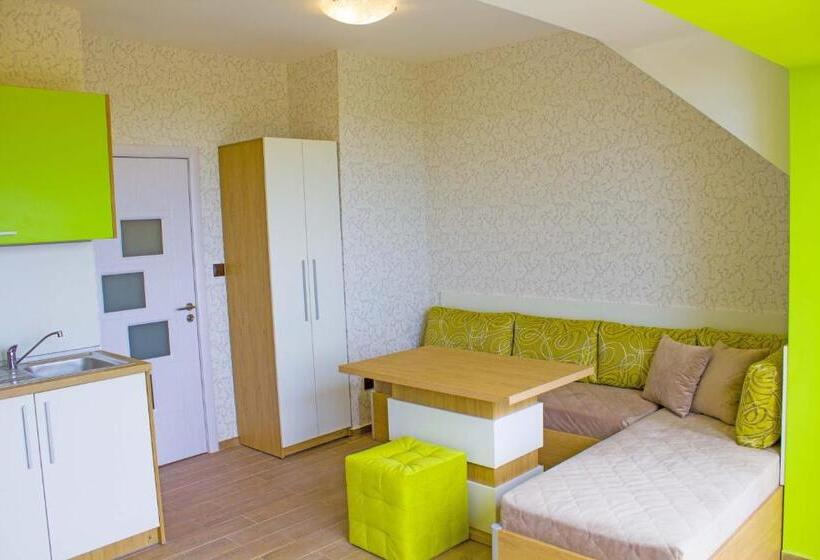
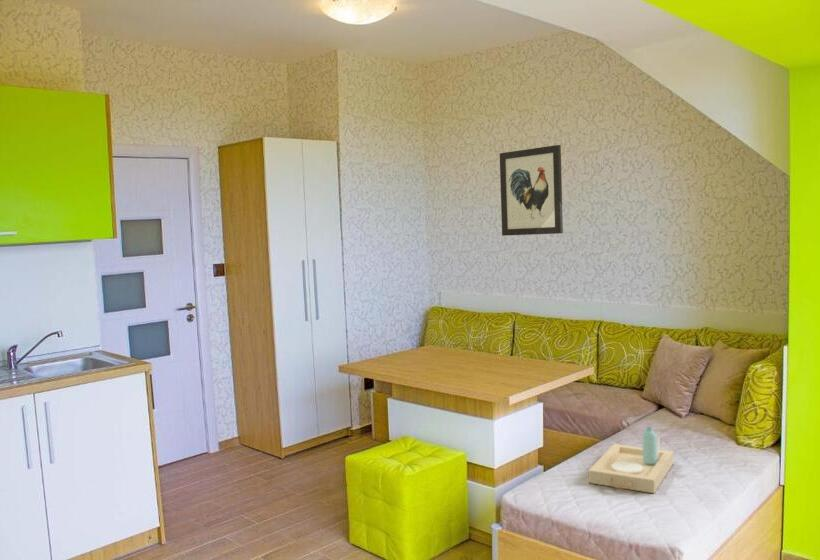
+ serving tray (632, 451)
+ wall art (530, 192)
